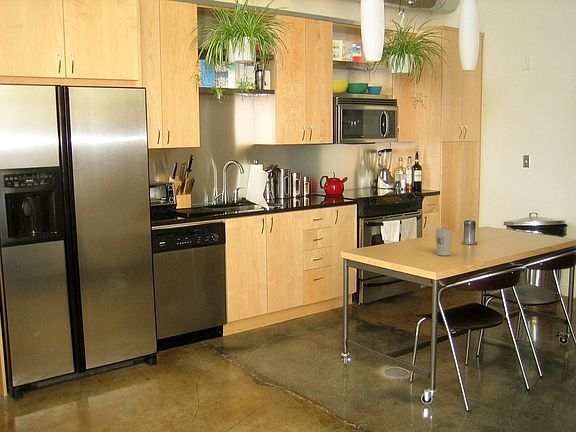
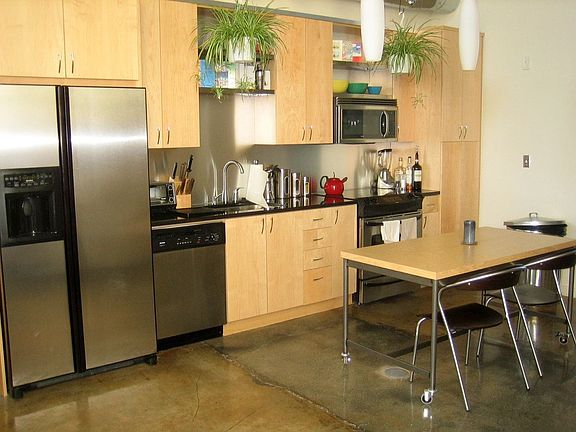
- cup (443, 241)
